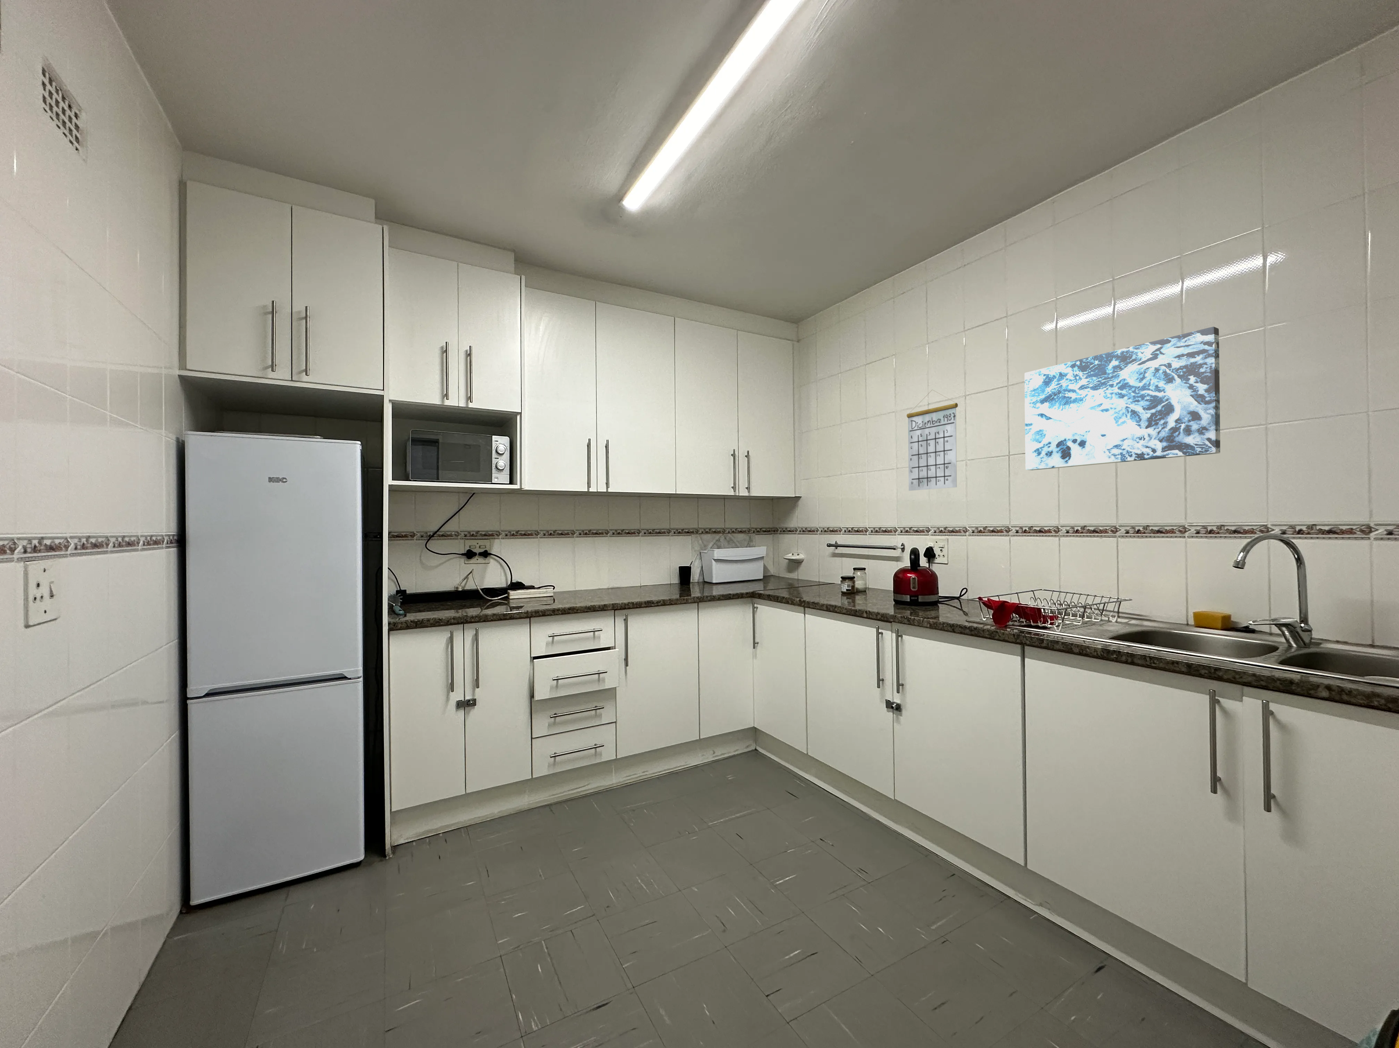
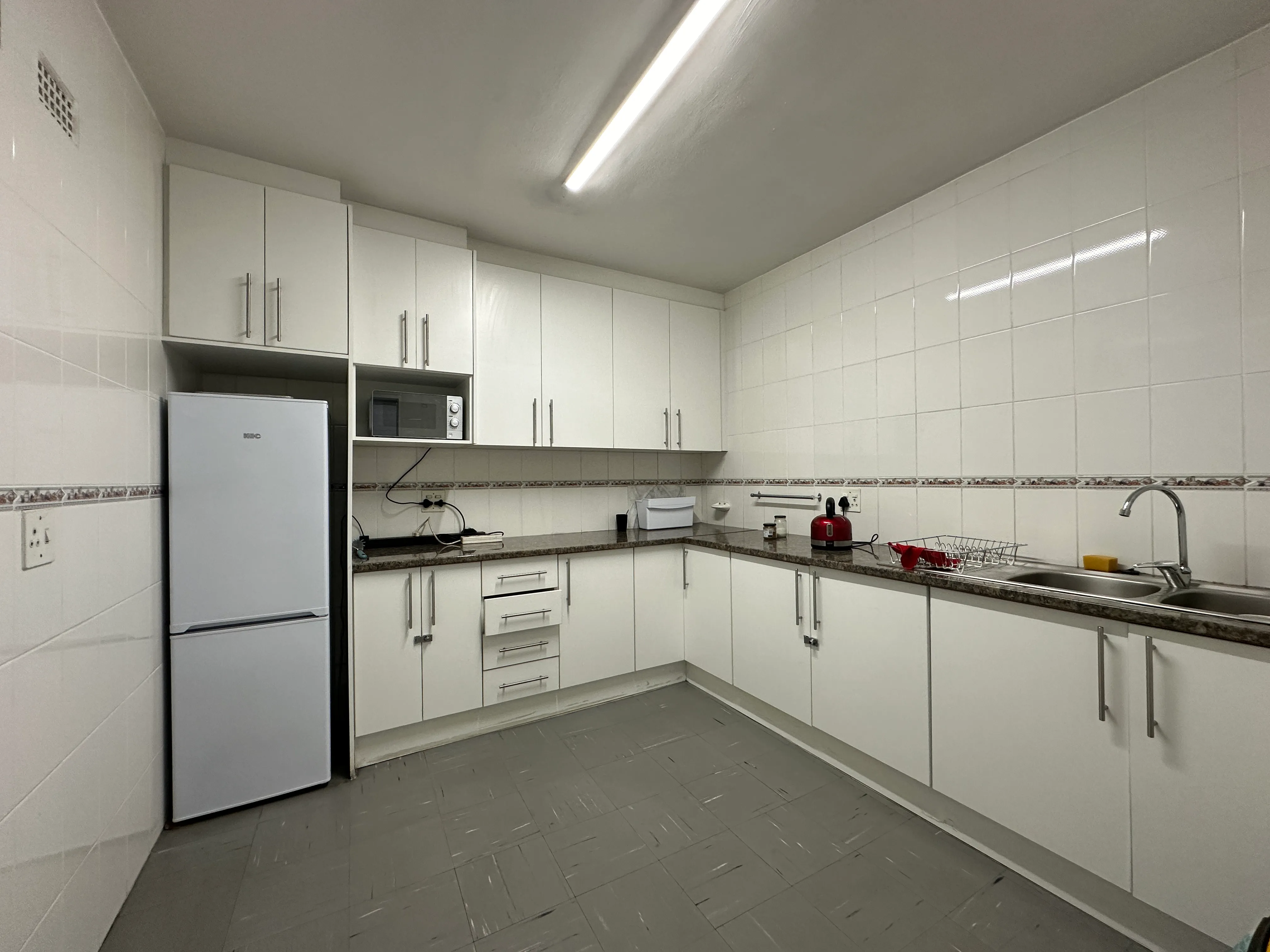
- calendar (931, 439)
- wall art (1110, 408)
